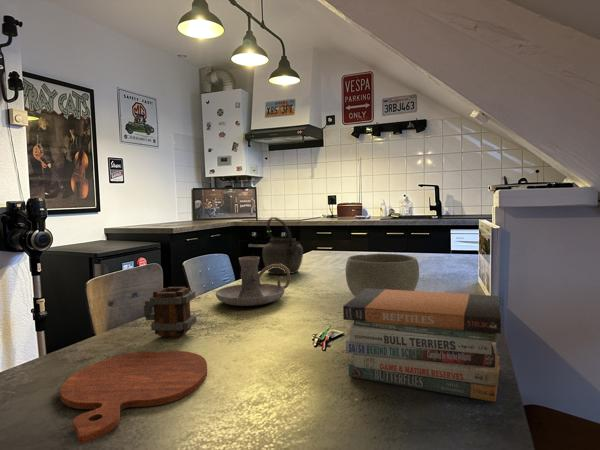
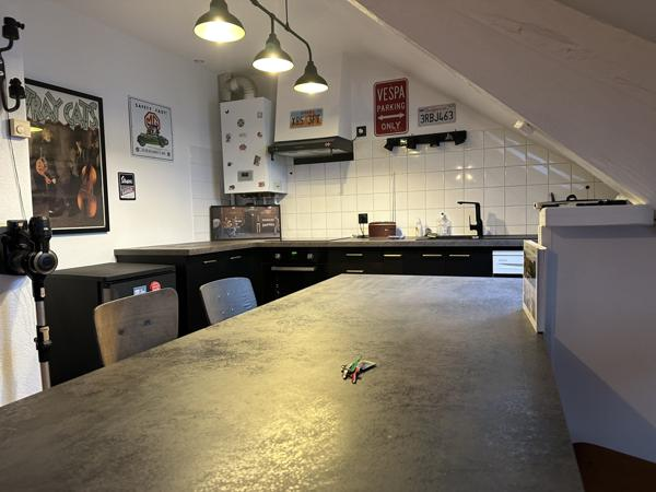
- cutting board (129, 387)
- book stack (422, 336)
- bowl (382, 280)
- mug (168, 312)
- candle holder (256, 279)
- kettle (283, 245)
